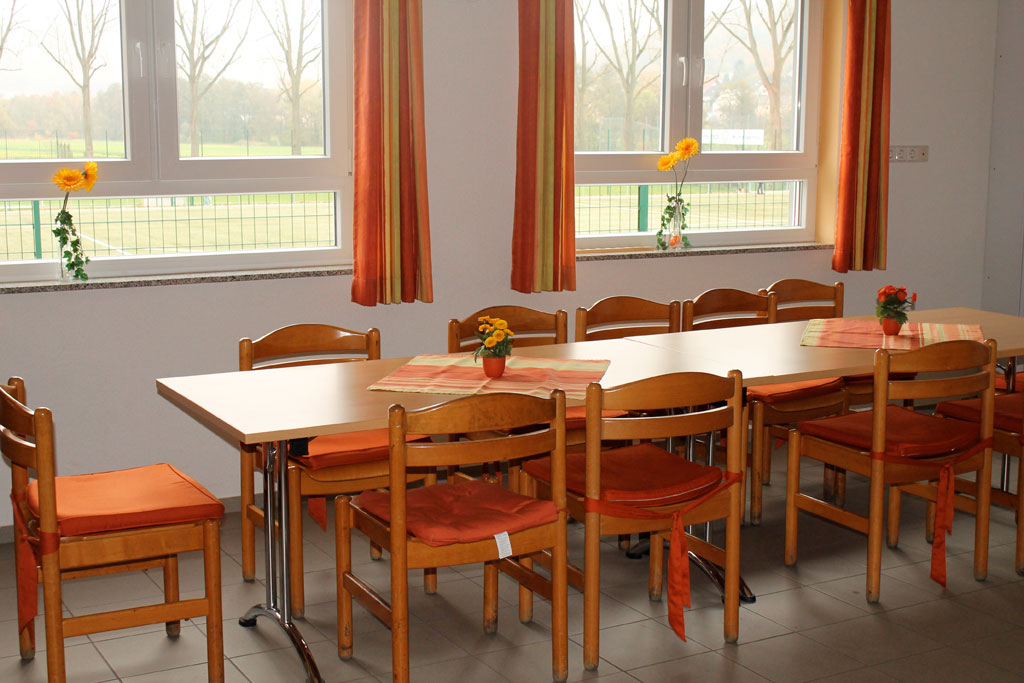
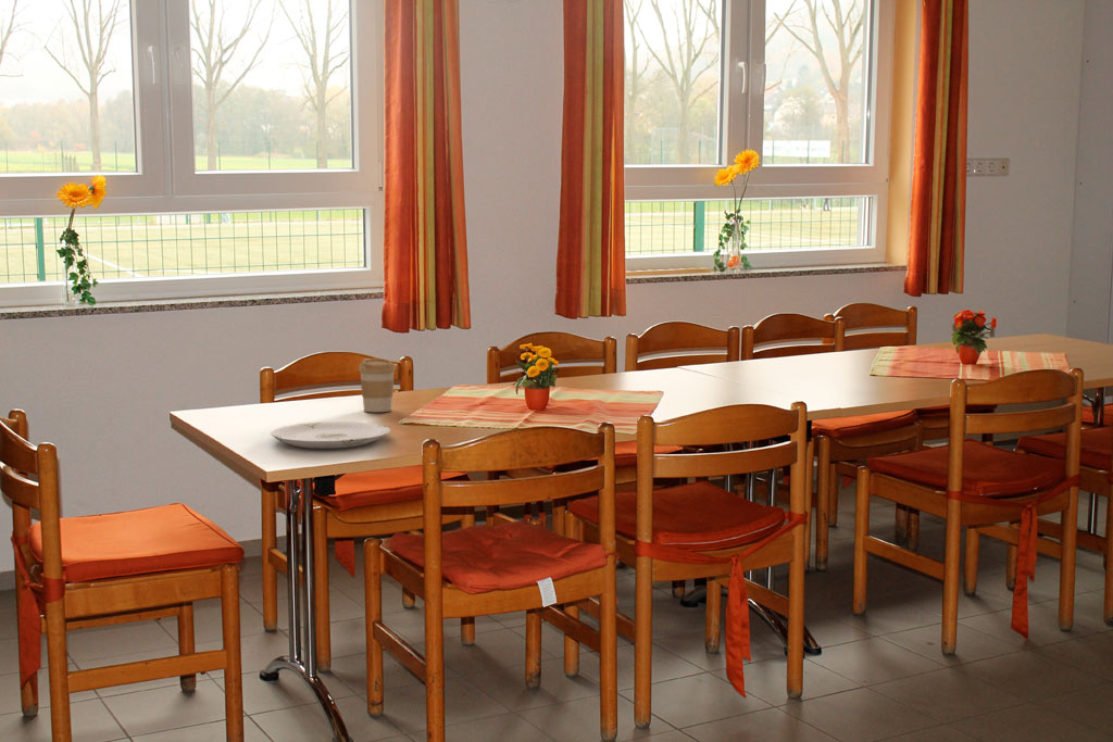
+ coffee cup (377, 385)
+ plate (330, 436)
